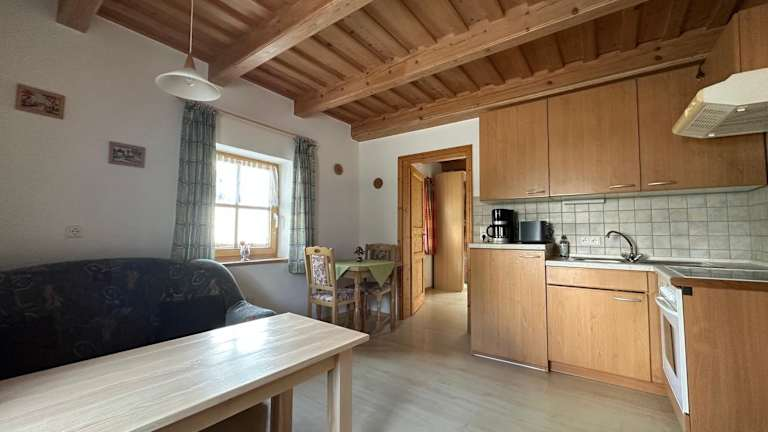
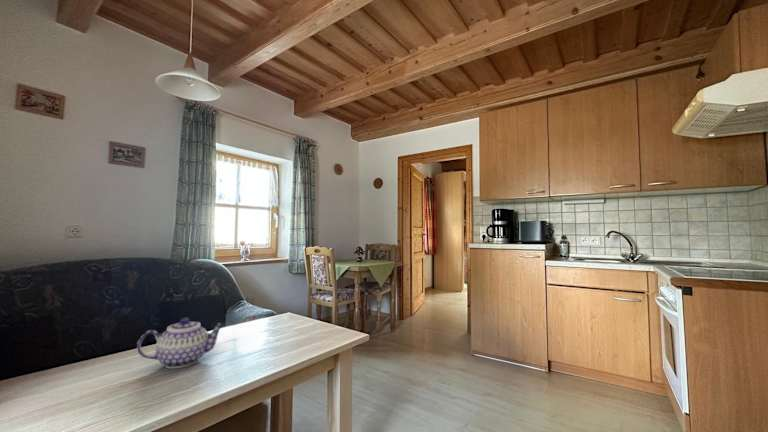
+ teapot (183, 339)
